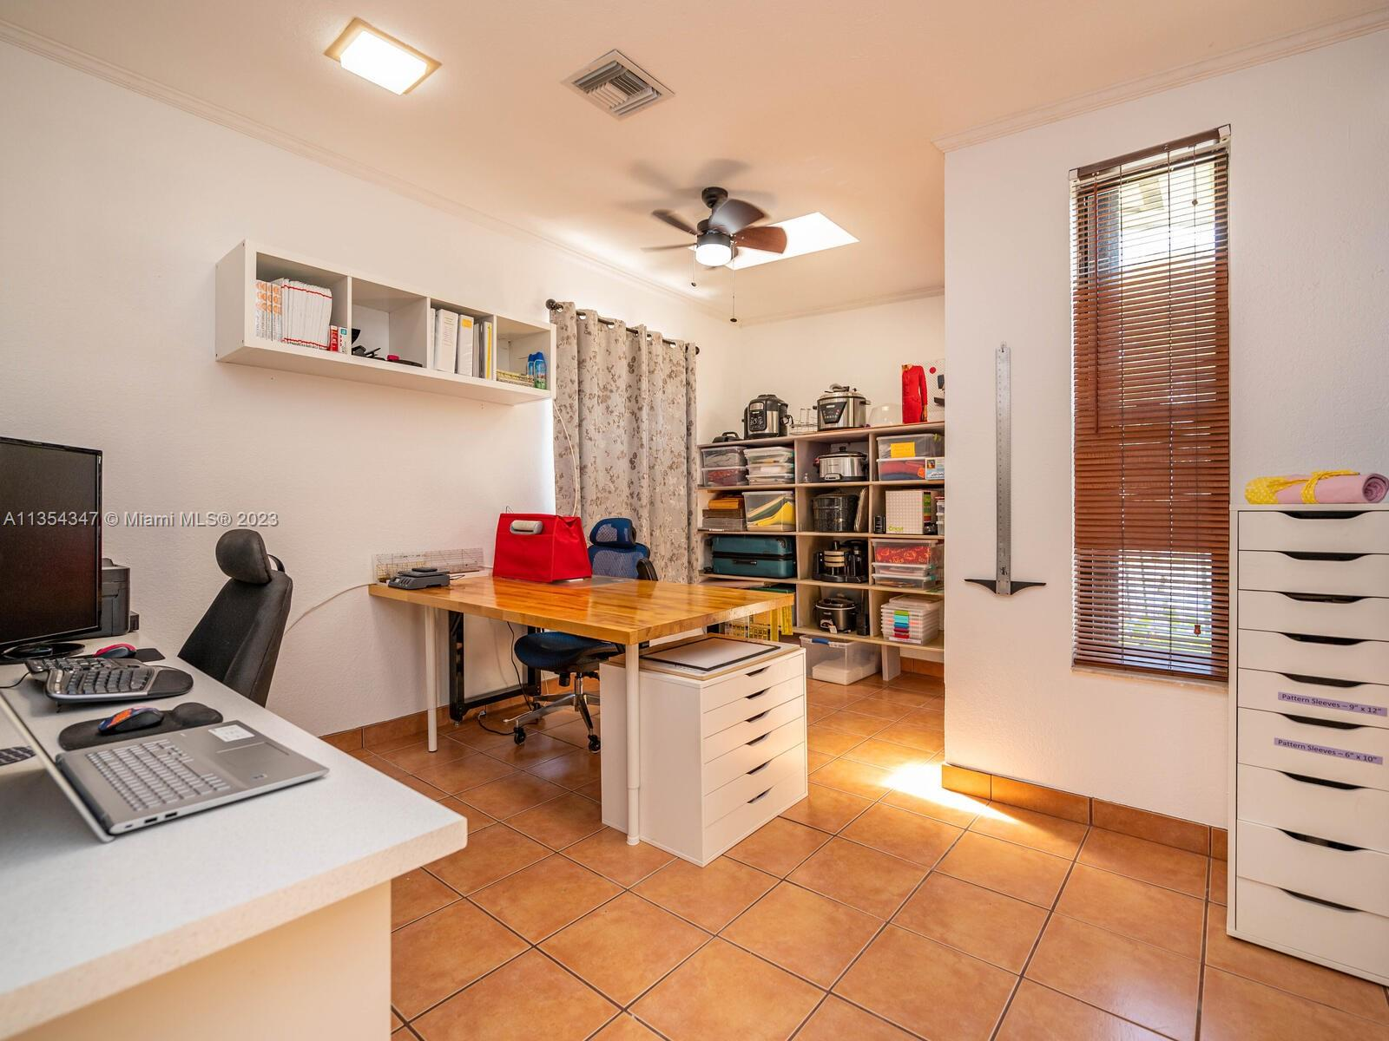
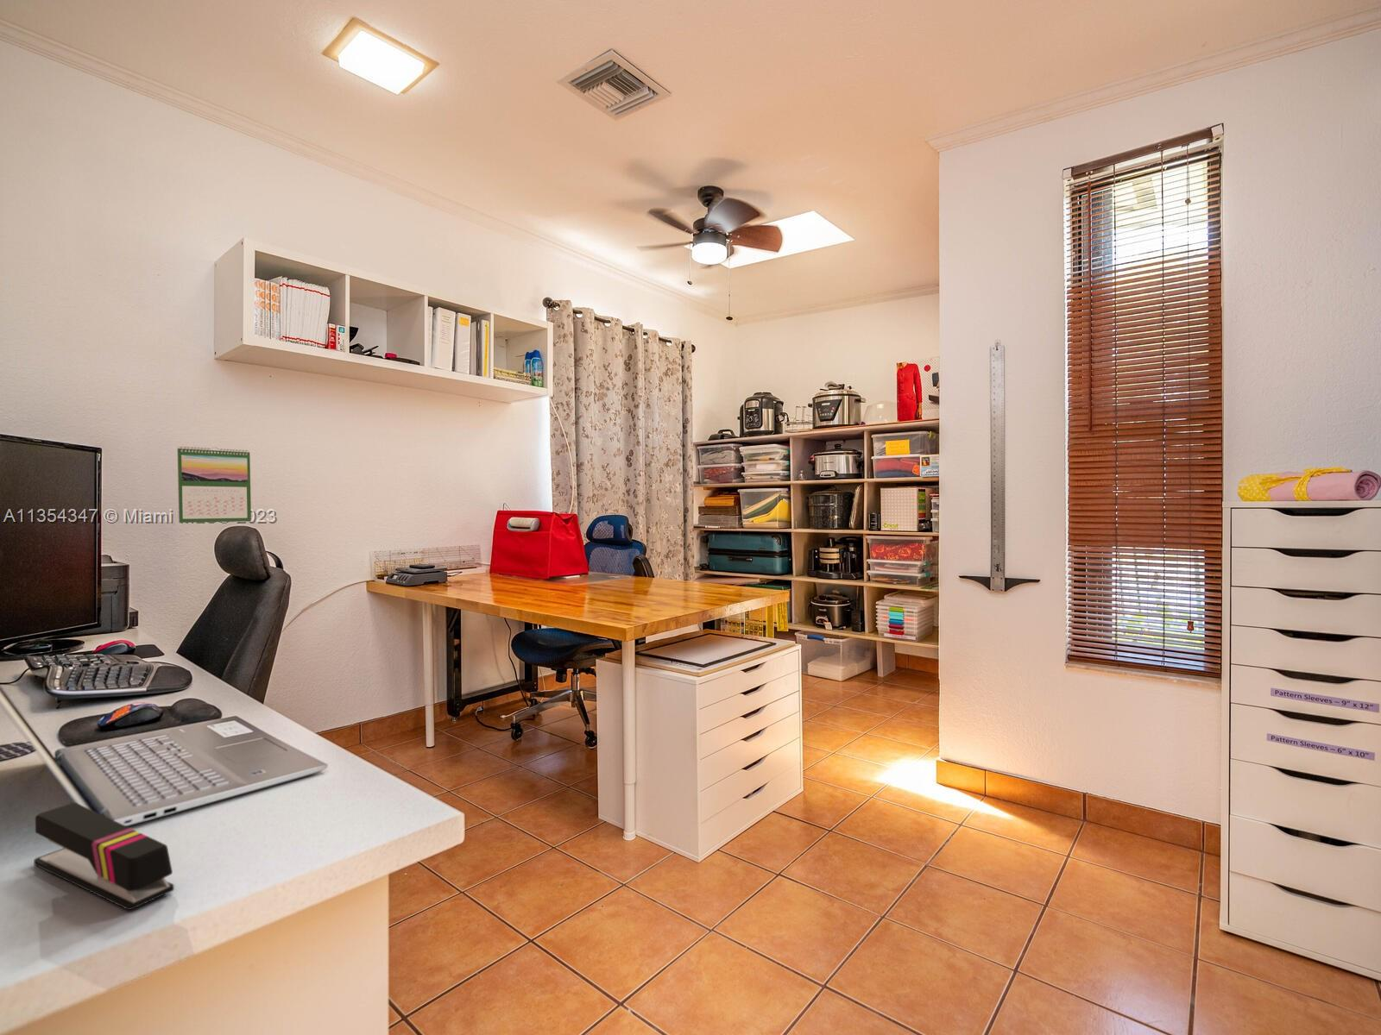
+ stapler (100, 850)
+ calendar (215, 484)
